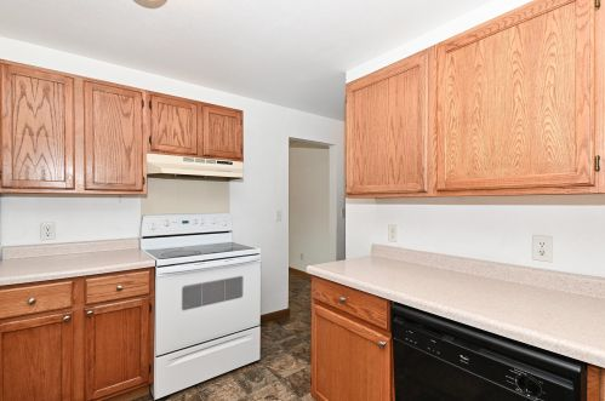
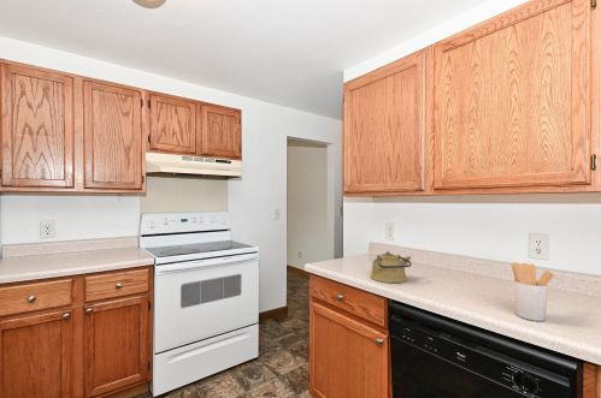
+ kettle (391, 263)
+ utensil holder (528, 289)
